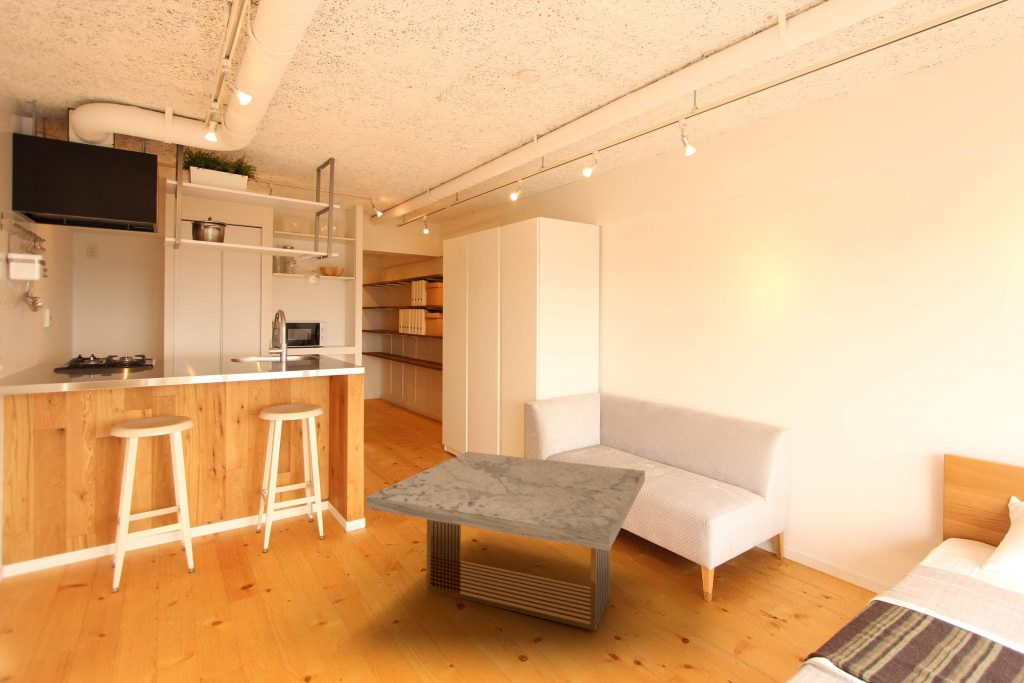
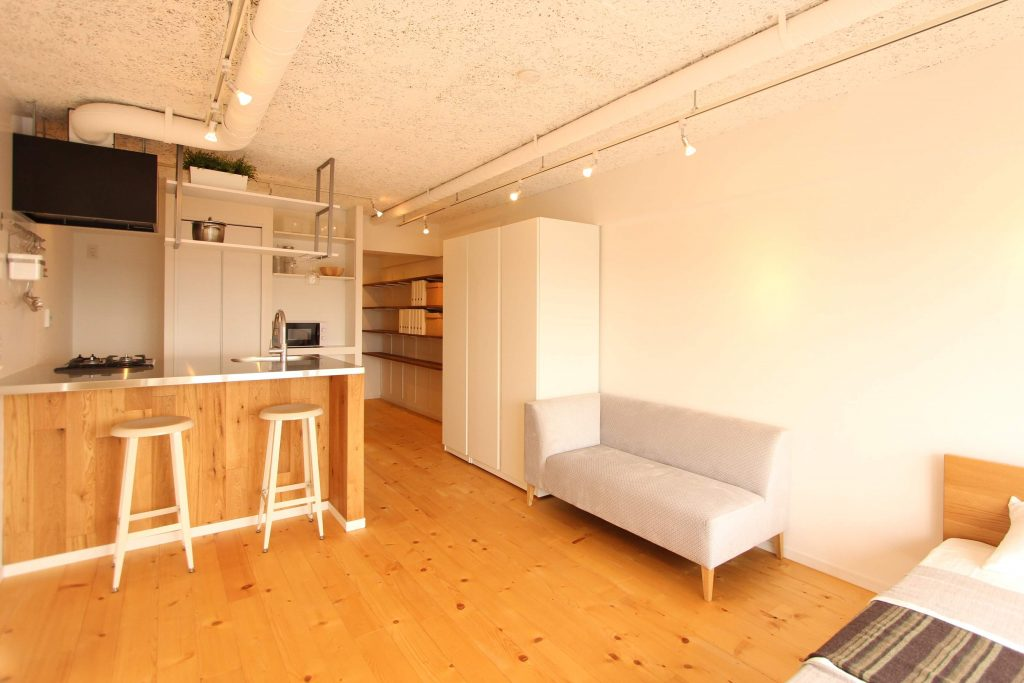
- coffee table (518, 534)
